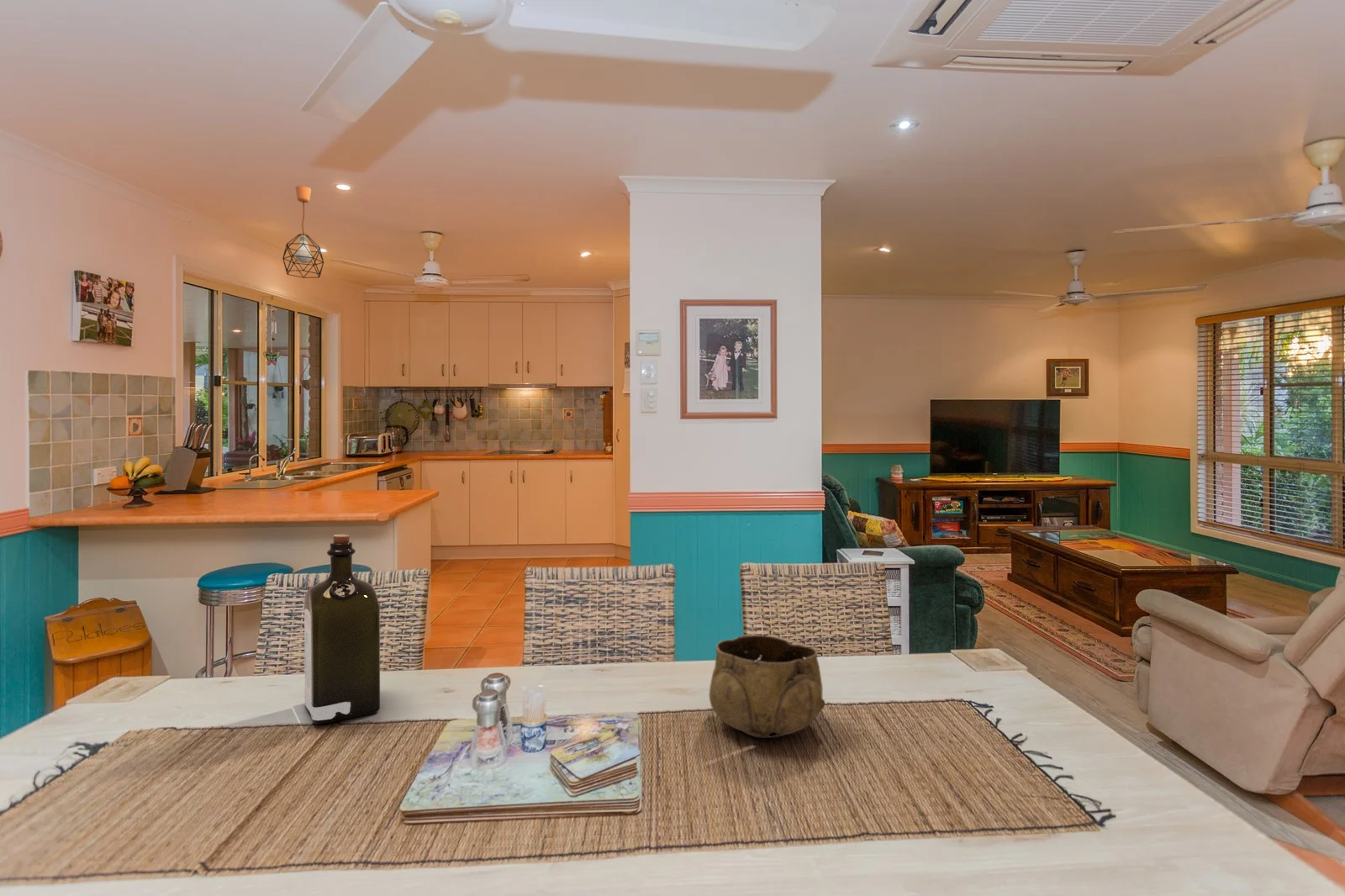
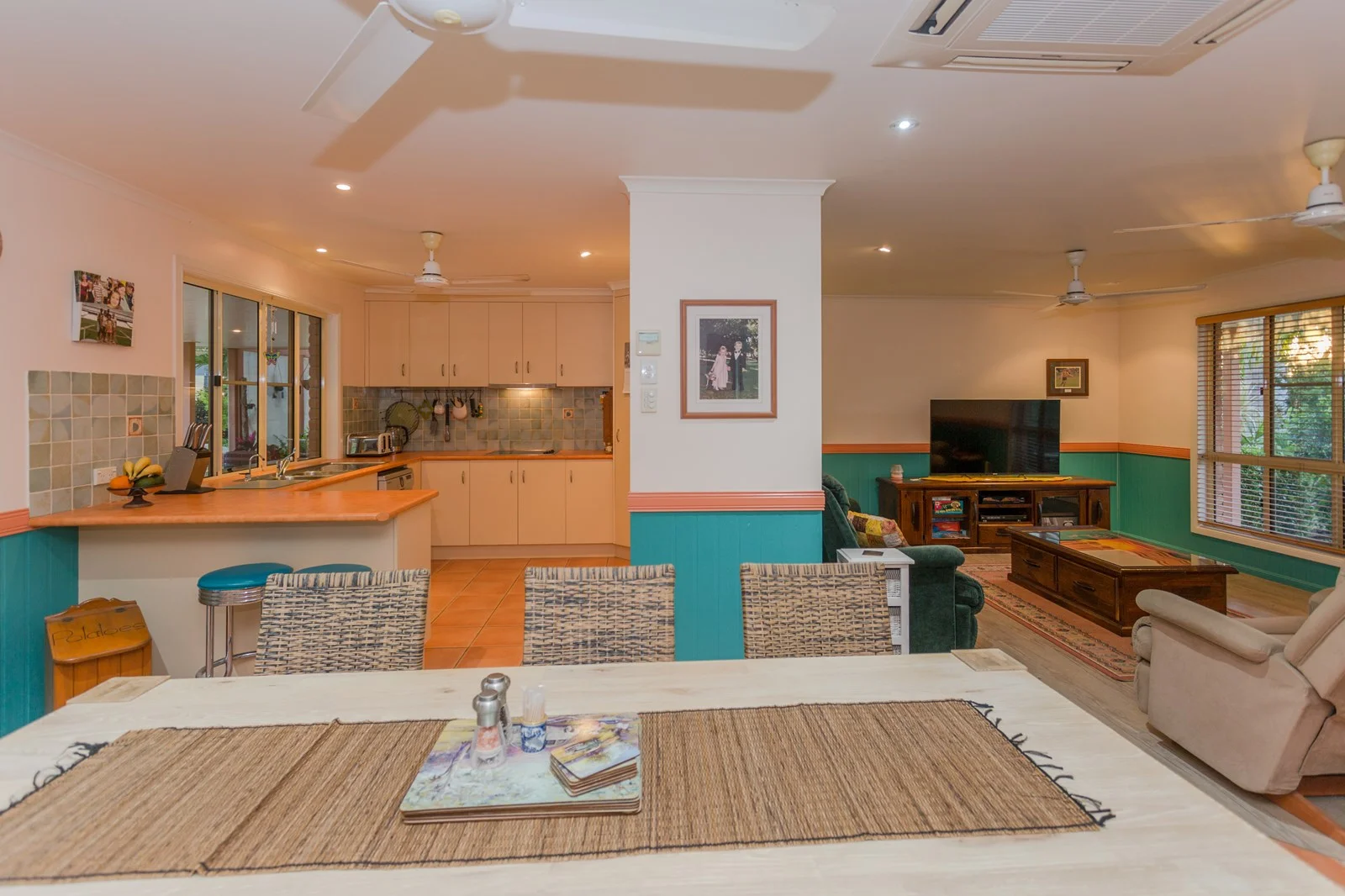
- pendant light (303, 231)
- decorative bowl (764, 687)
- liquor (341, 621)
